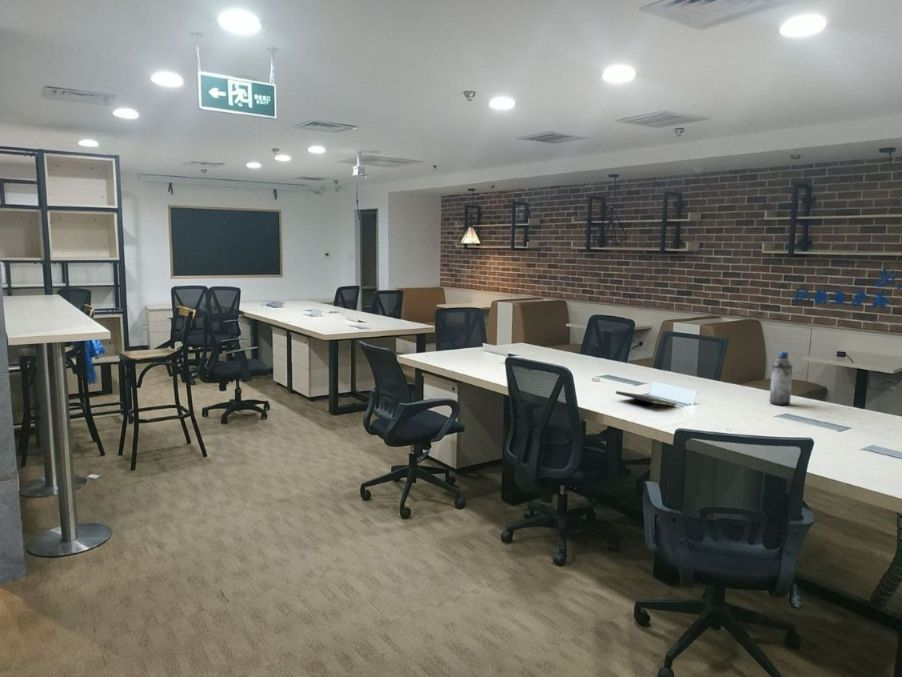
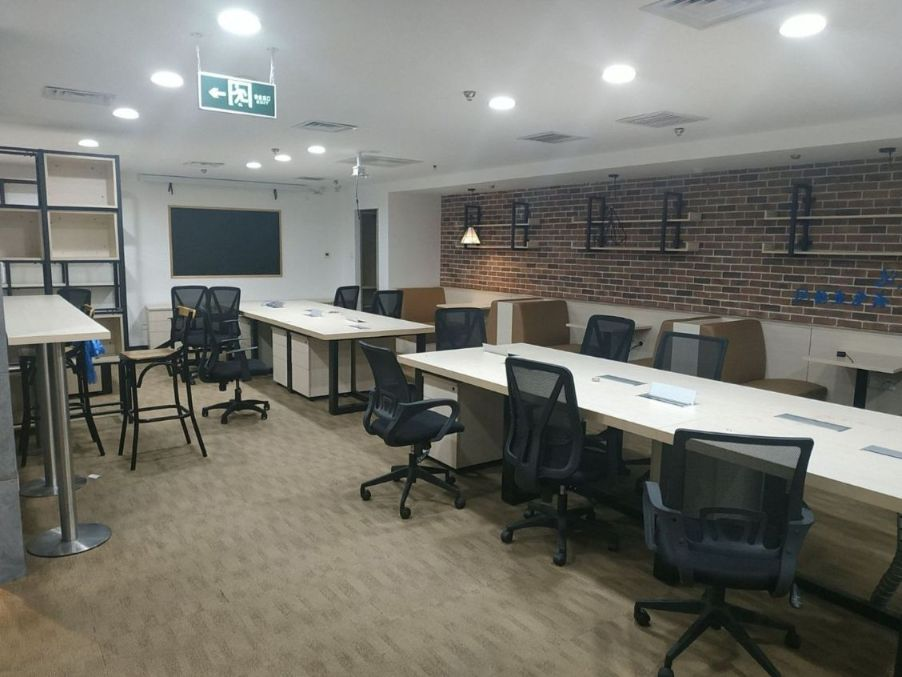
- notepad (645, 398)
- water bottle (781, 378)
